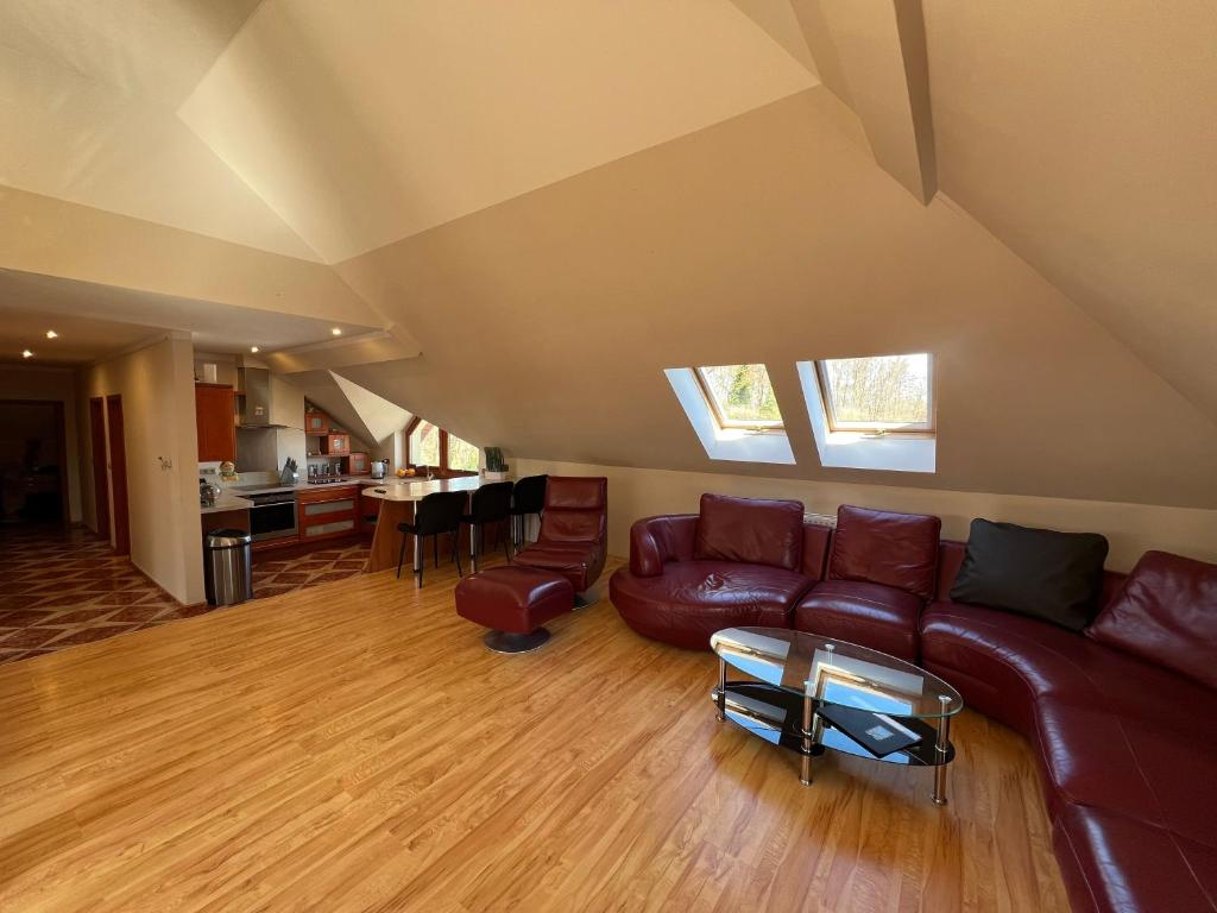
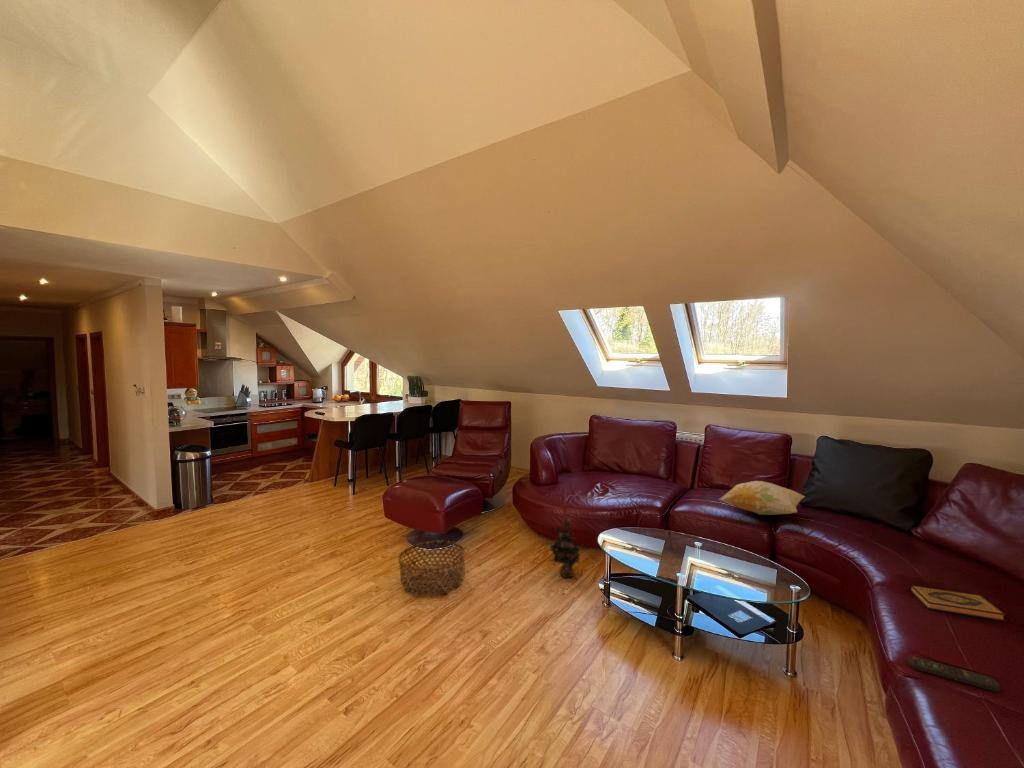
+ hardback book (954, 601)
+ decorative plant (565, 547)
+ remote control (951, 672)
+ decorative pillow (762, 497)
+ basket (433, 568)
